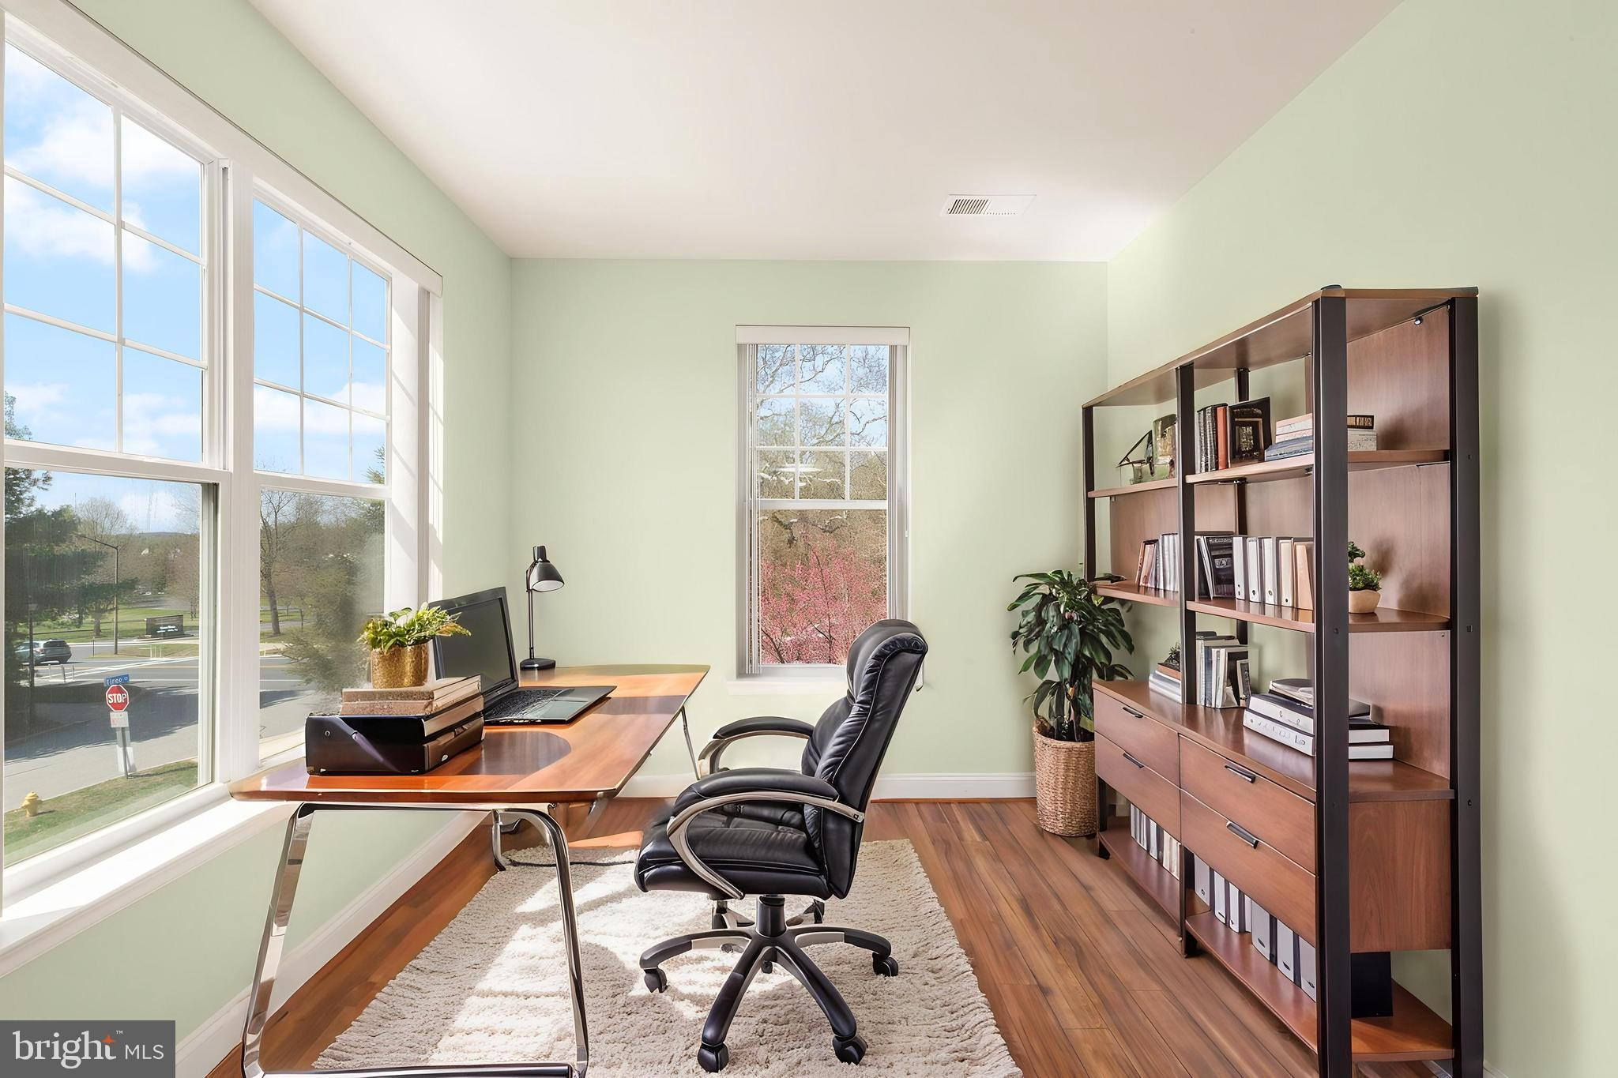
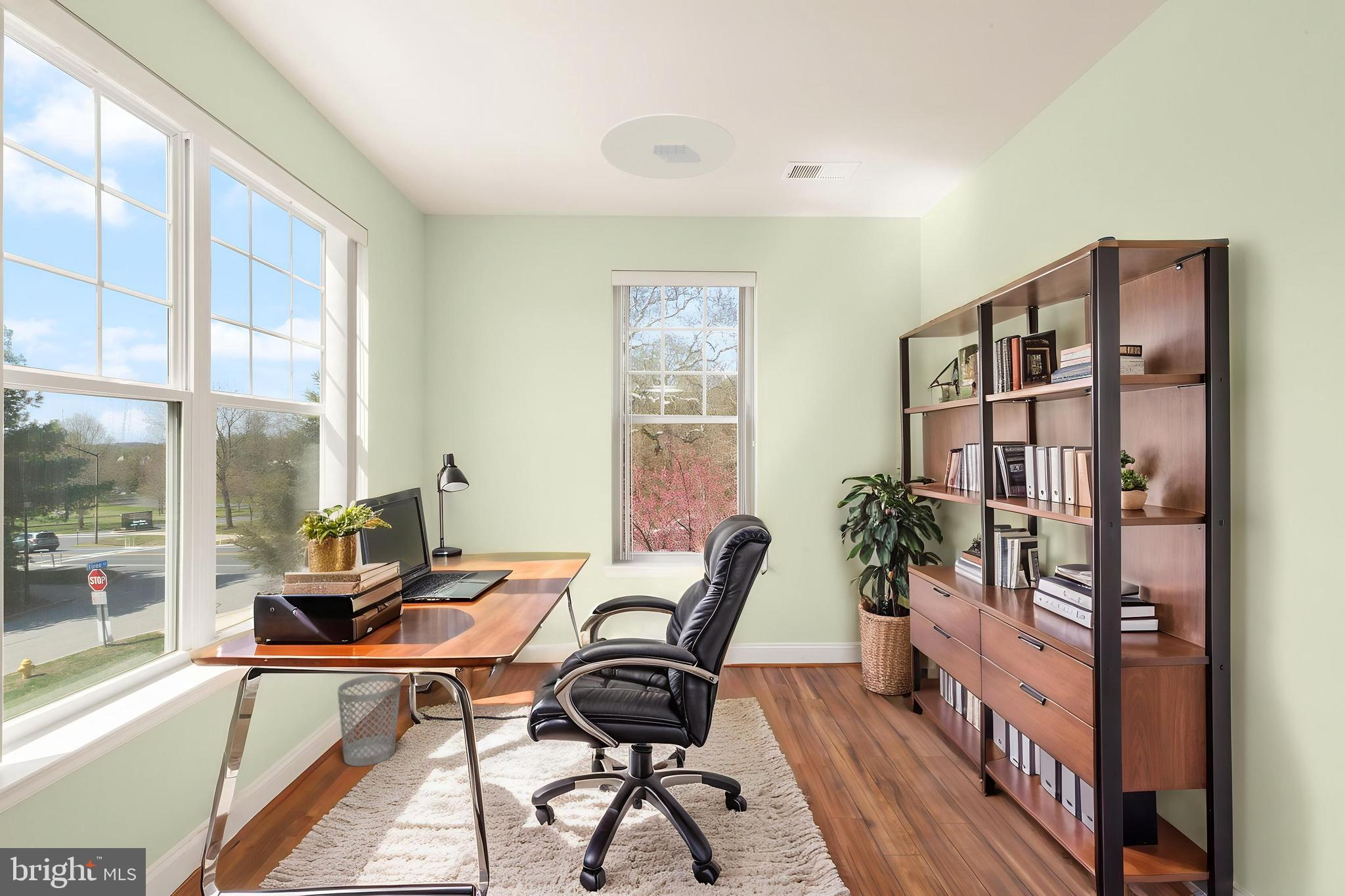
+ wastebasket (370, 719)
+ ceiling light (667, 143)
